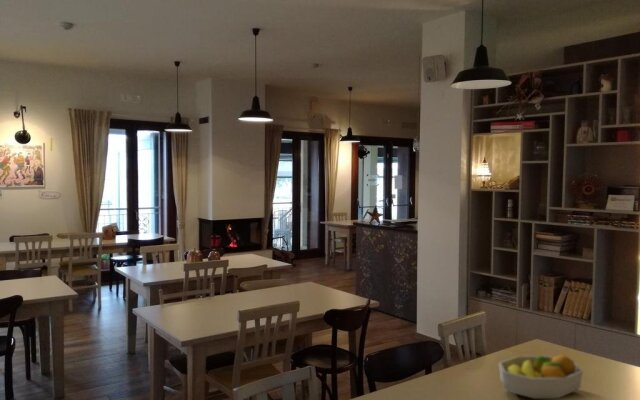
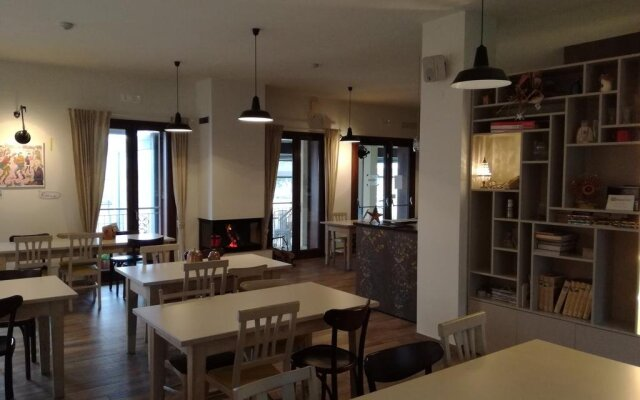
- fruit bowl (539, 372)
